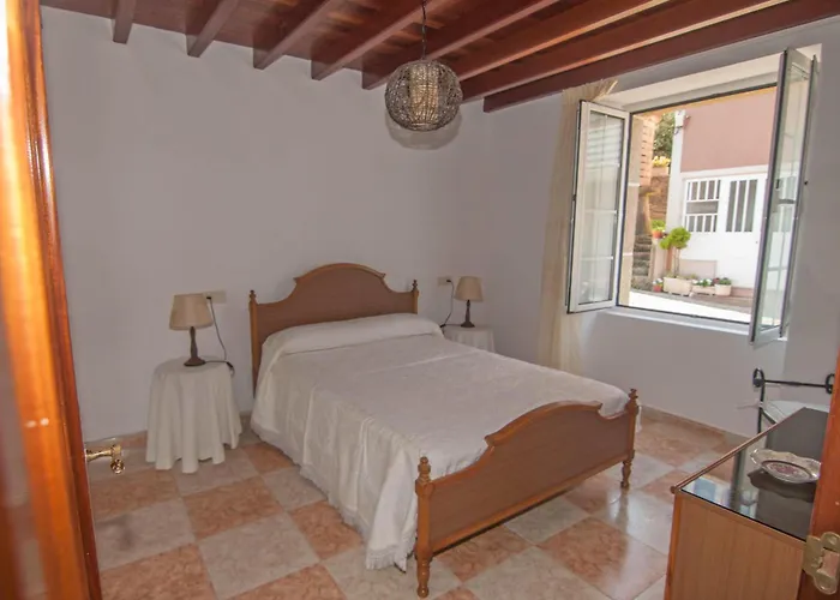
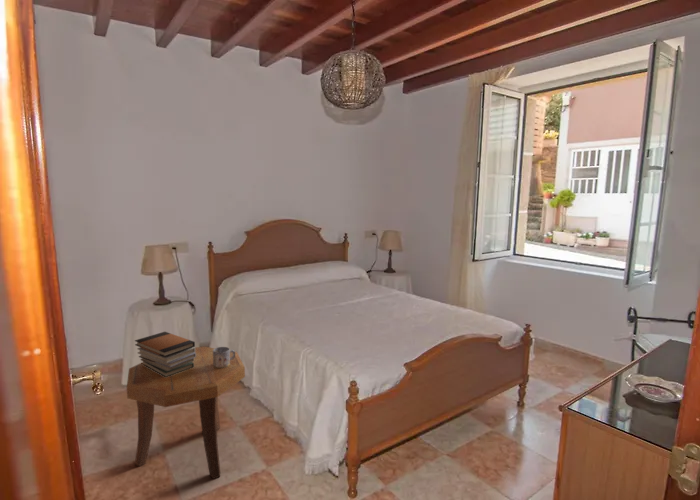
+ mug (224, 356)
+ book stack (166, 353)
+ side table (188, 402)
